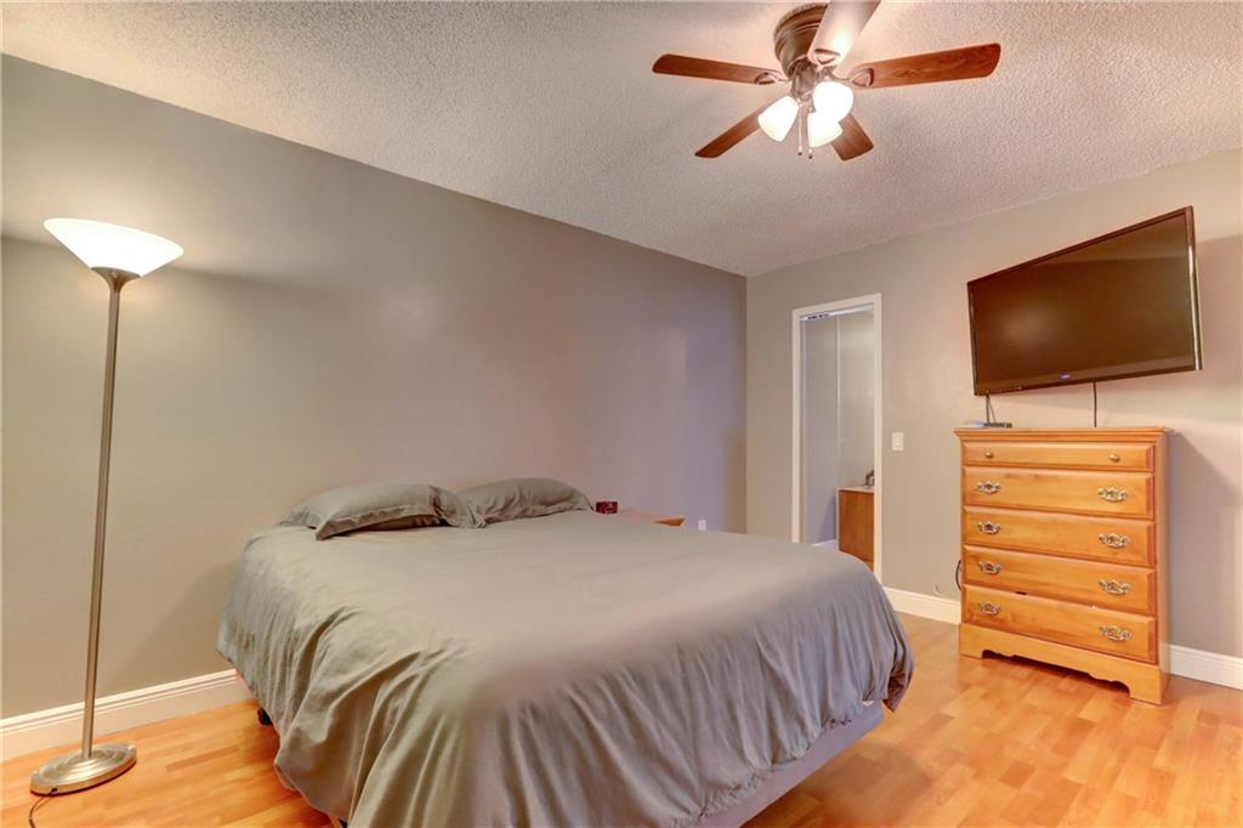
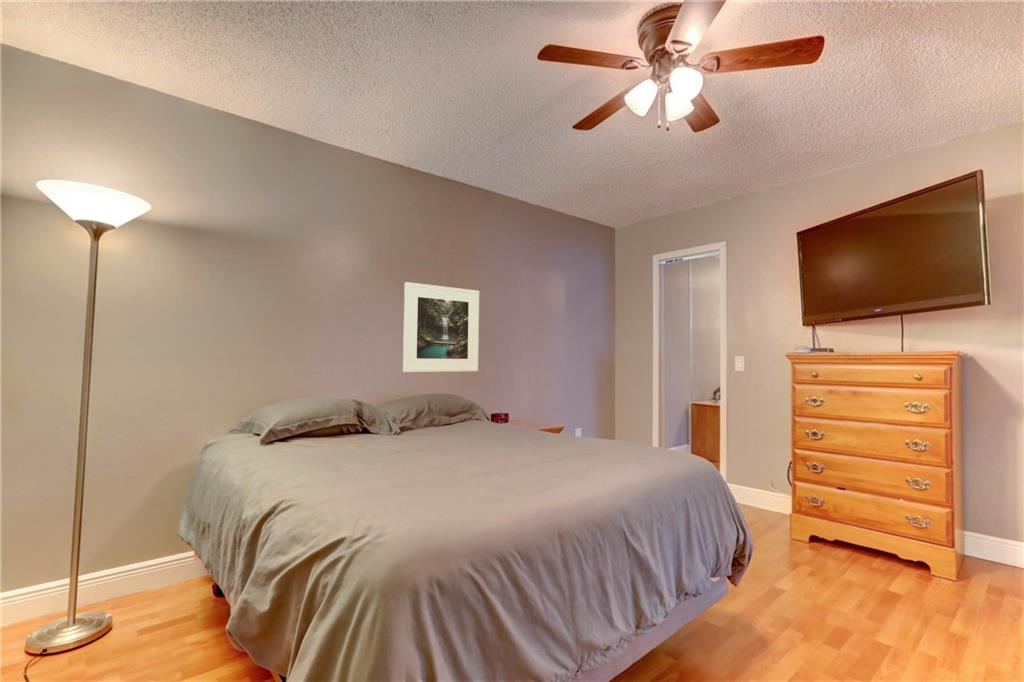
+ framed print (443, 329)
